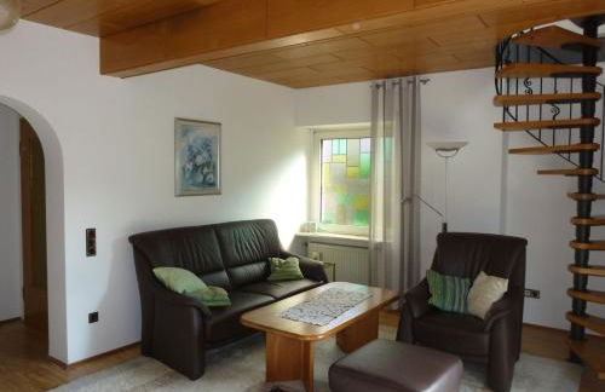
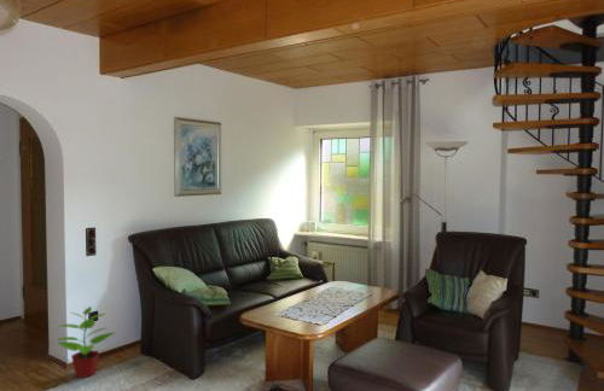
+ potted plant (85, 338)
